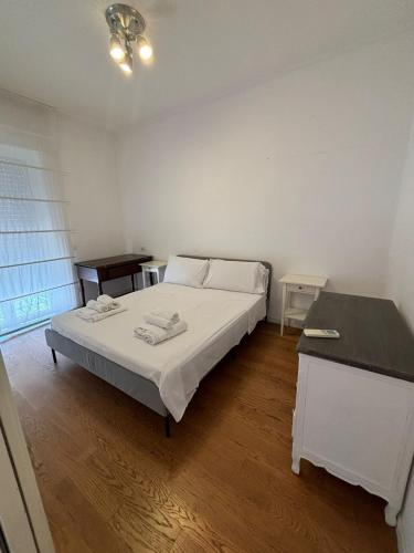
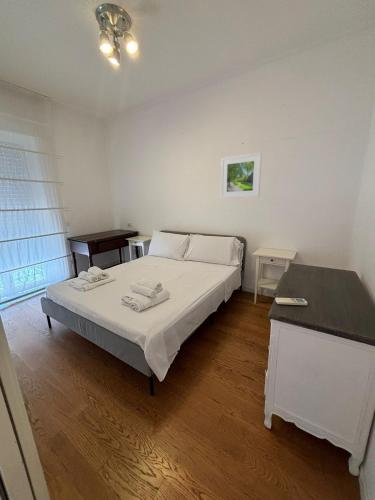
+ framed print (239, 177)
